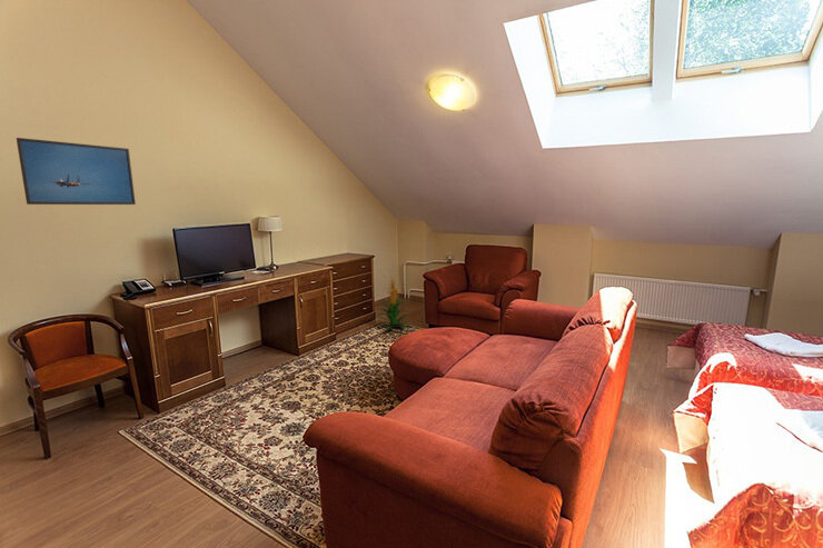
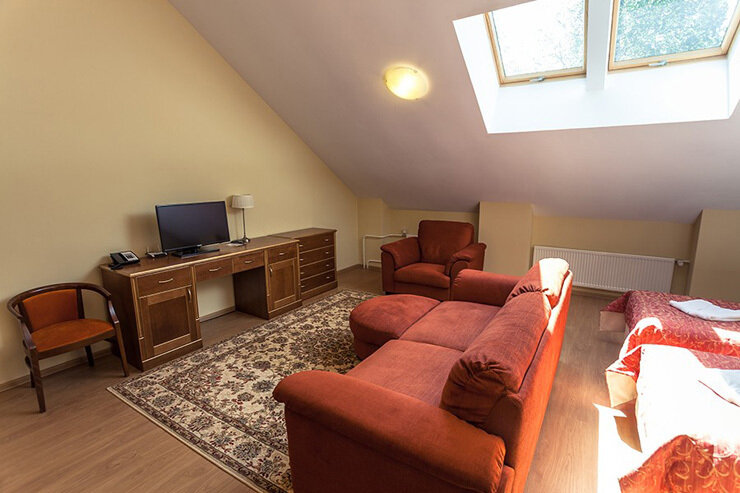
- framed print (81, 173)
- indoor plant (393, 301)
